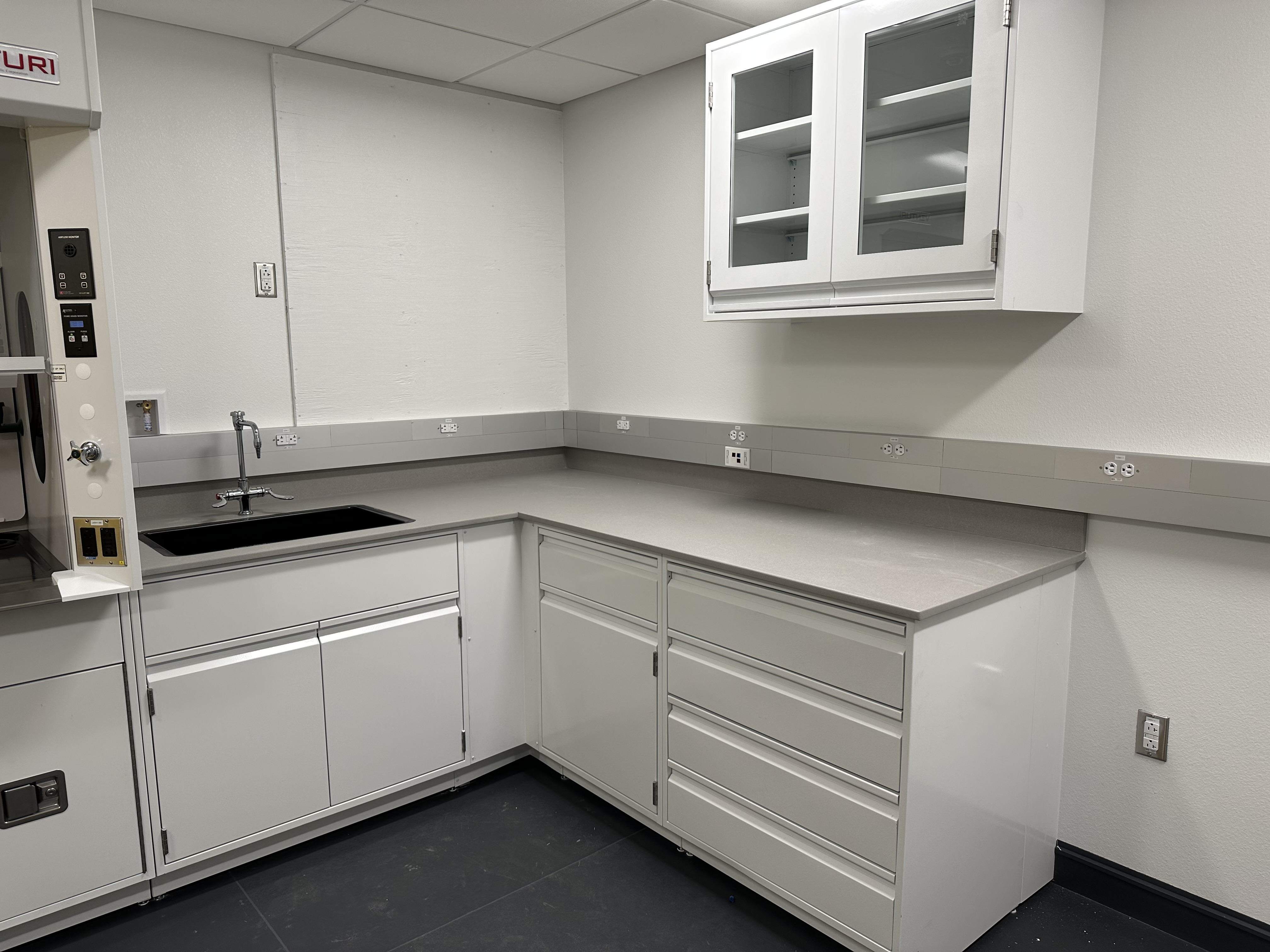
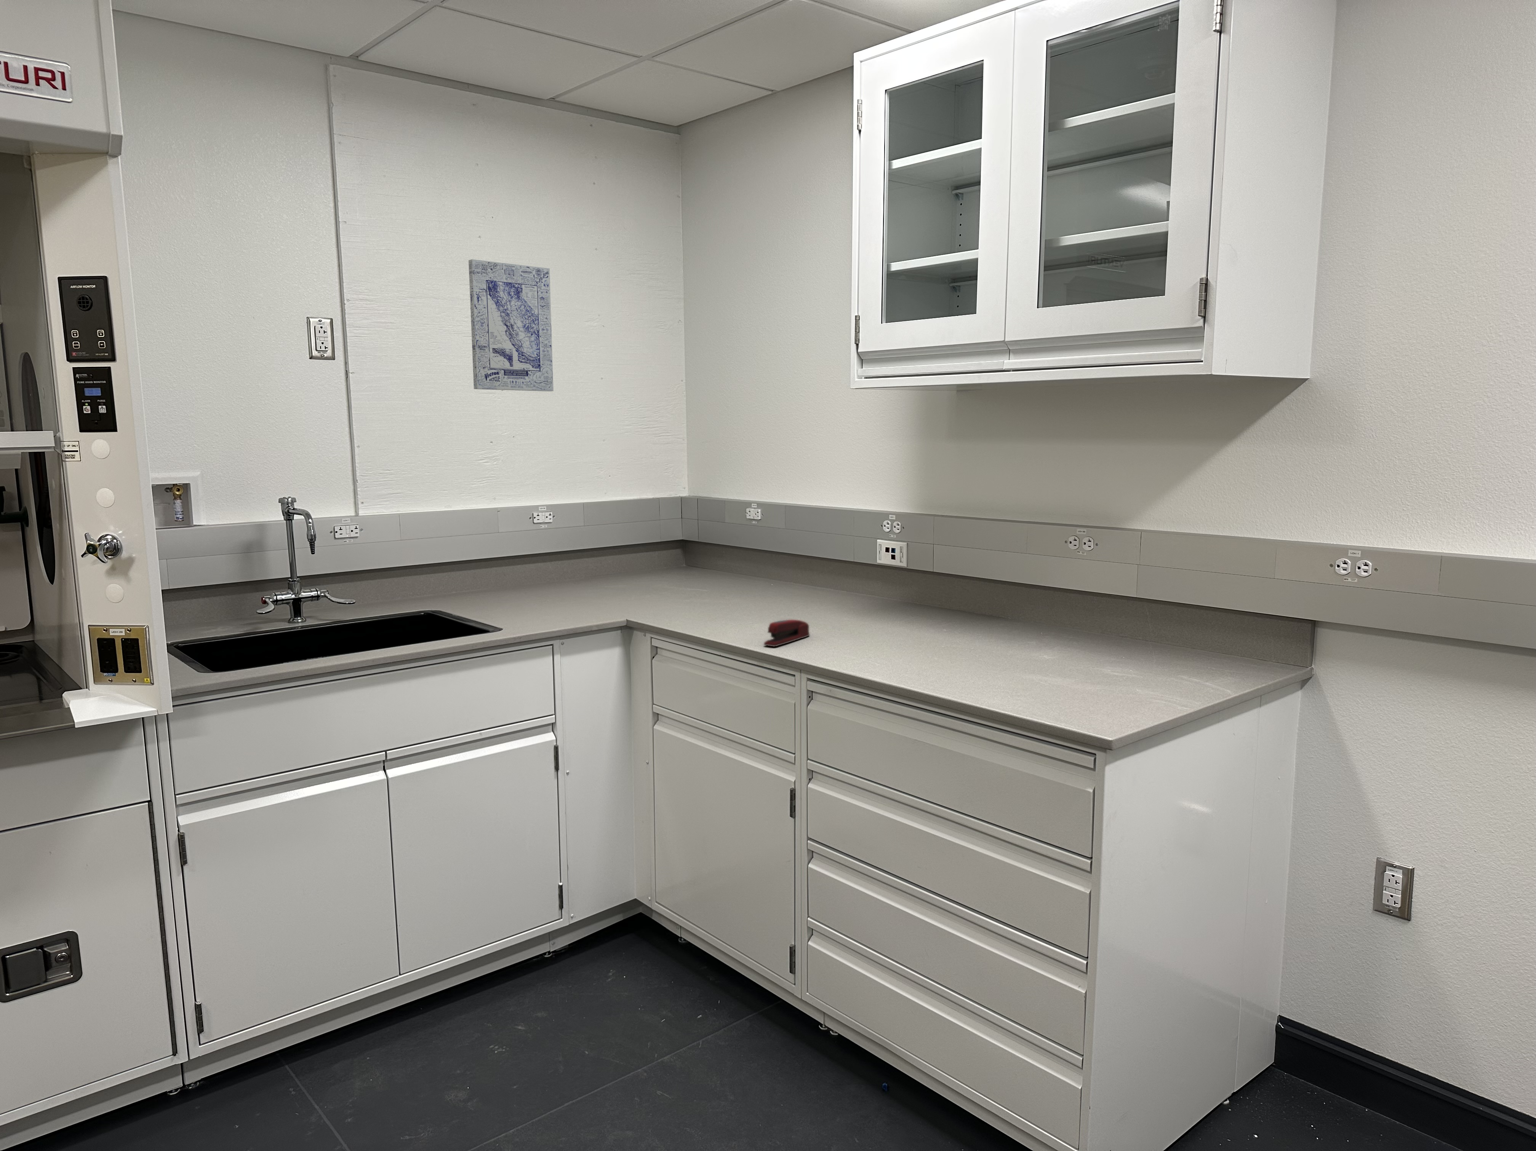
+ wall art (512, 328)
+ stapler (787, 630)
